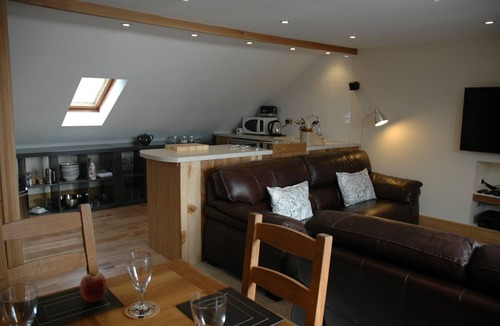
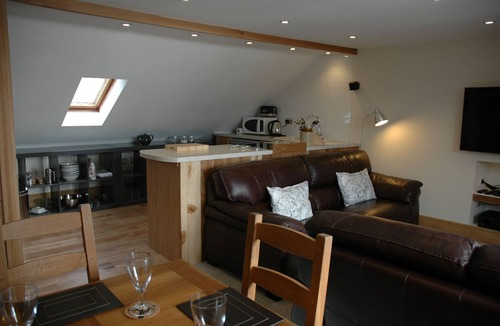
- apple (94, 286)
